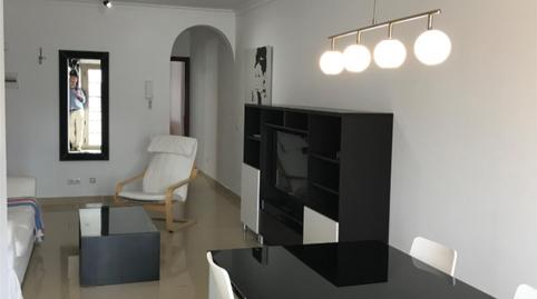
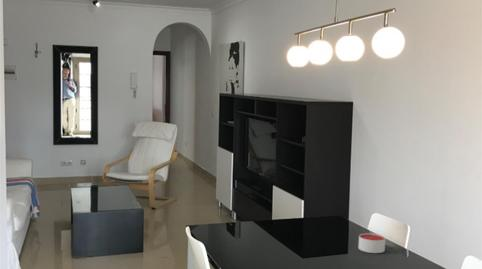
+ candle (371, 242)
